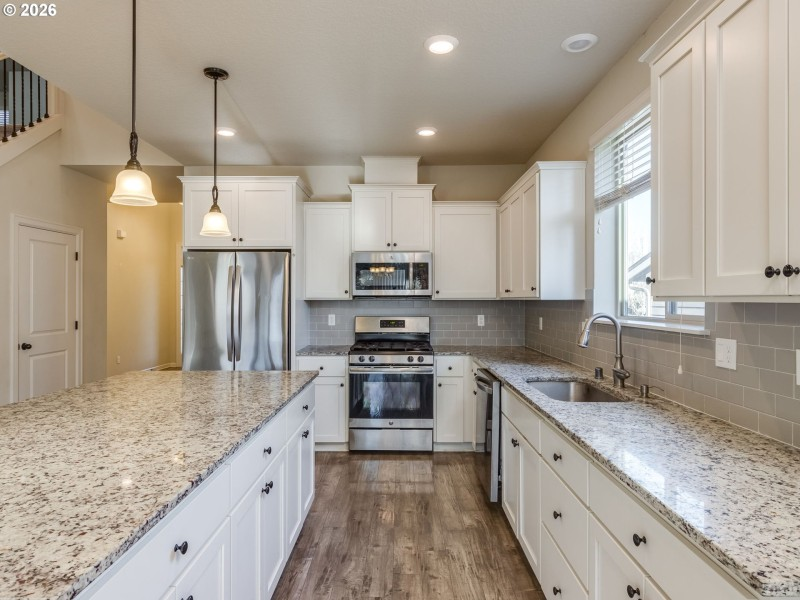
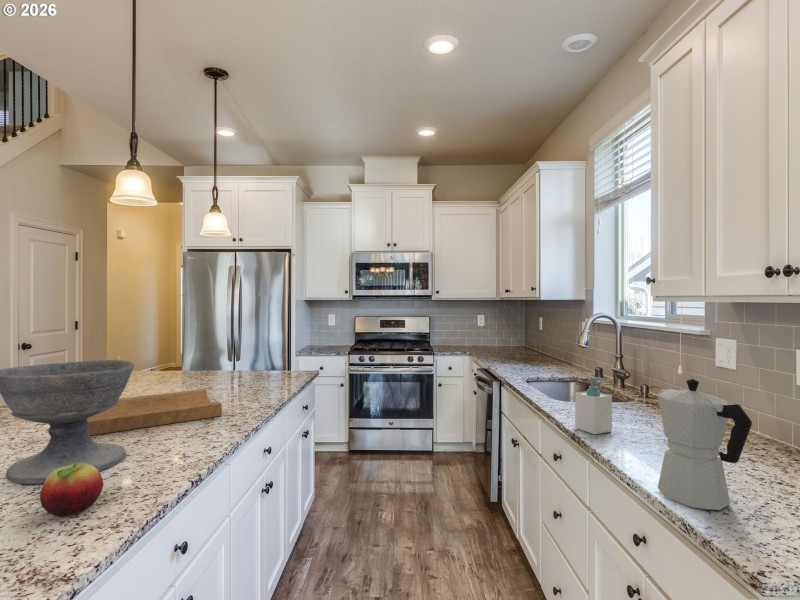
+ soap bottle (593, 403)
+ fruit (72, 486)
+ bowl (68, 415)
+ moka pot (698, 440)
+ cutting board (150, 409)
